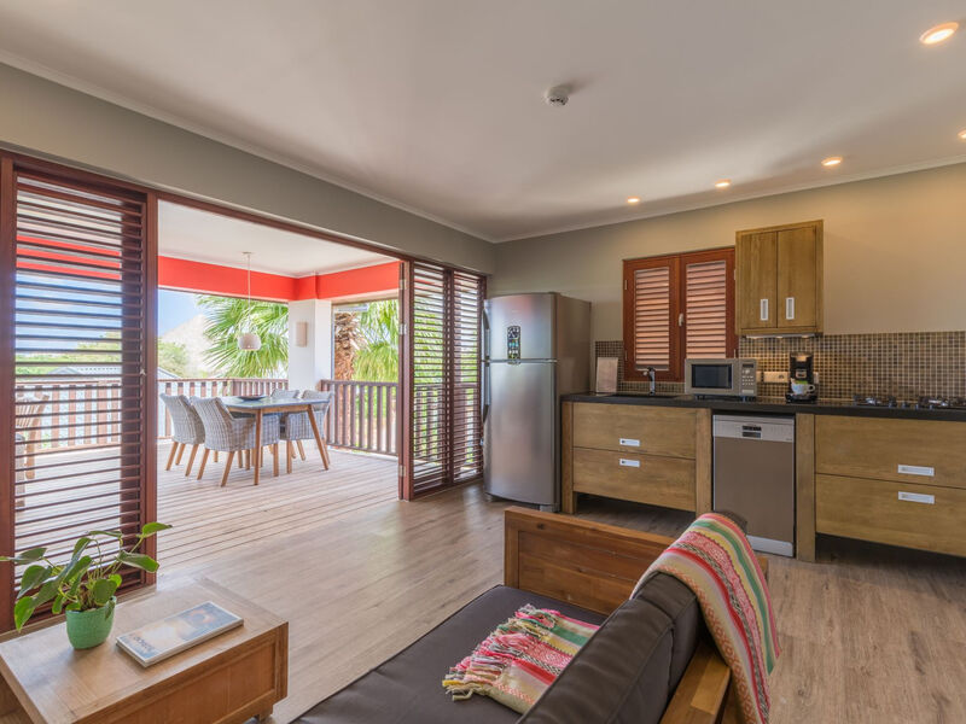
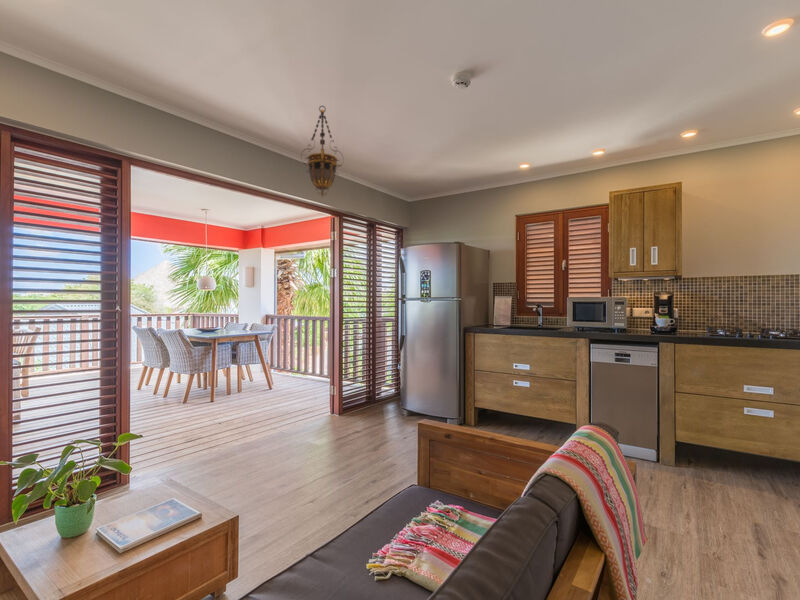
+ hanging lantern (322, 151)
